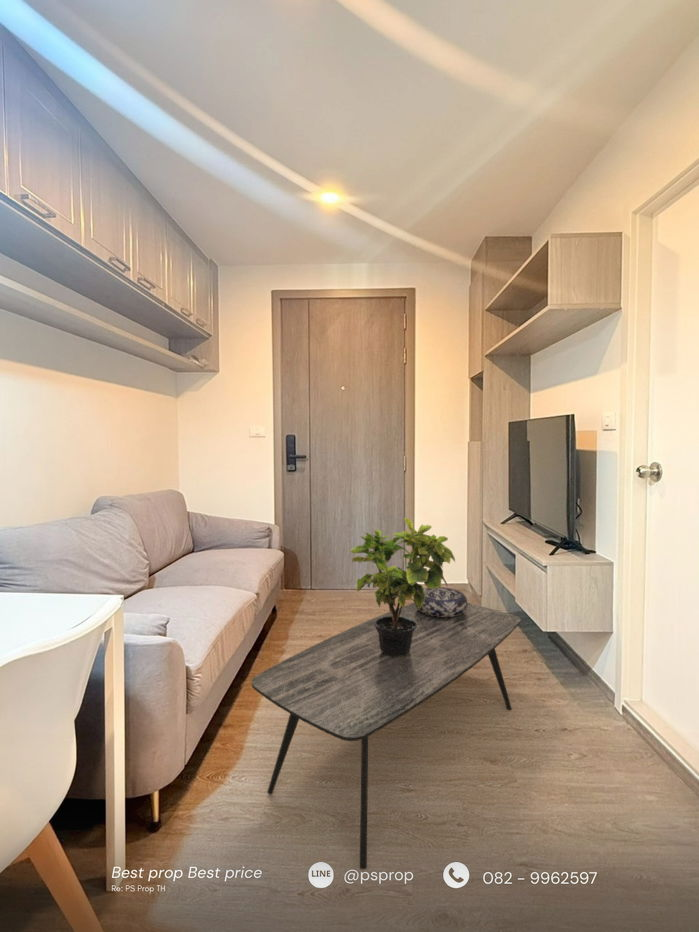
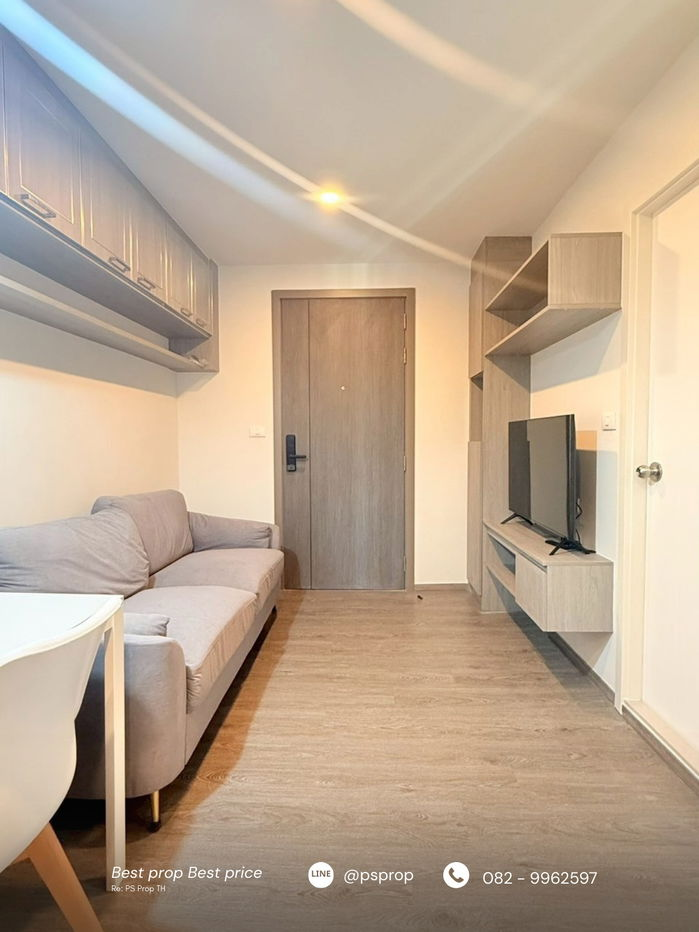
- coffee table (406, 694)
- decorative bowl (440, 601)
- potted plant (402, 584)
